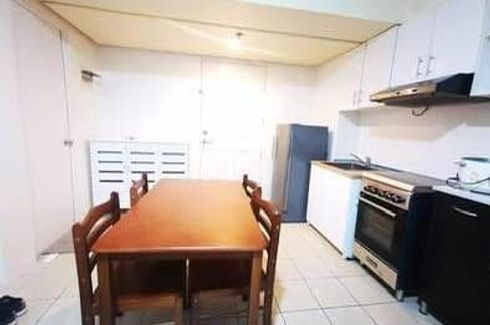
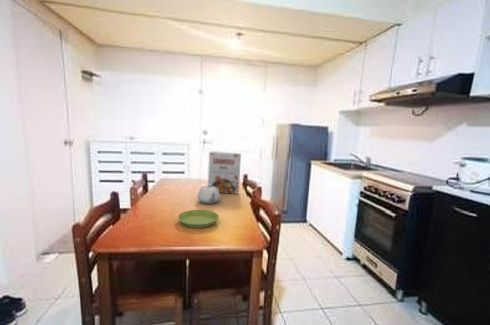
+ teapot (209, 193)
+ saucer (198, 219)
+ cereal box (224, 172)
